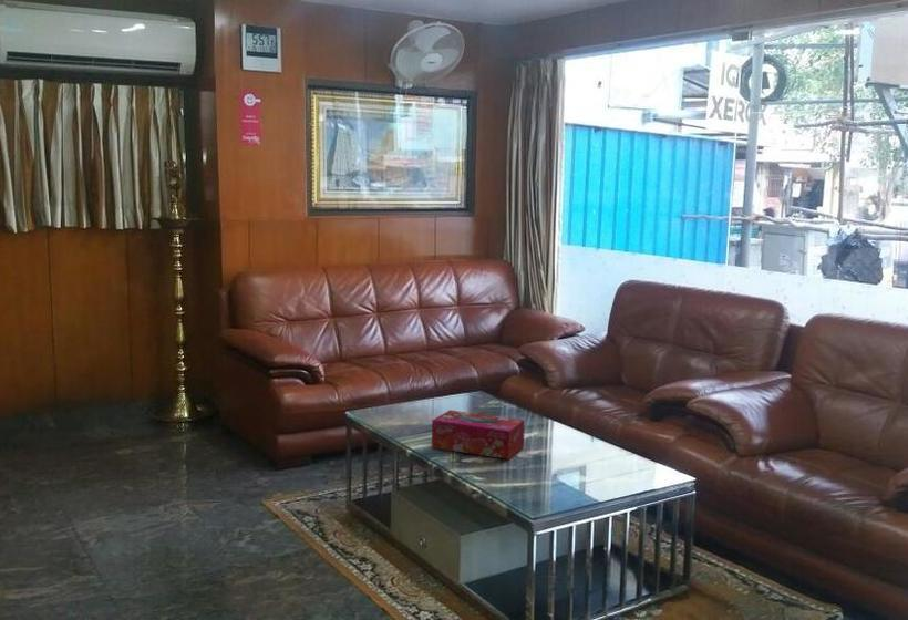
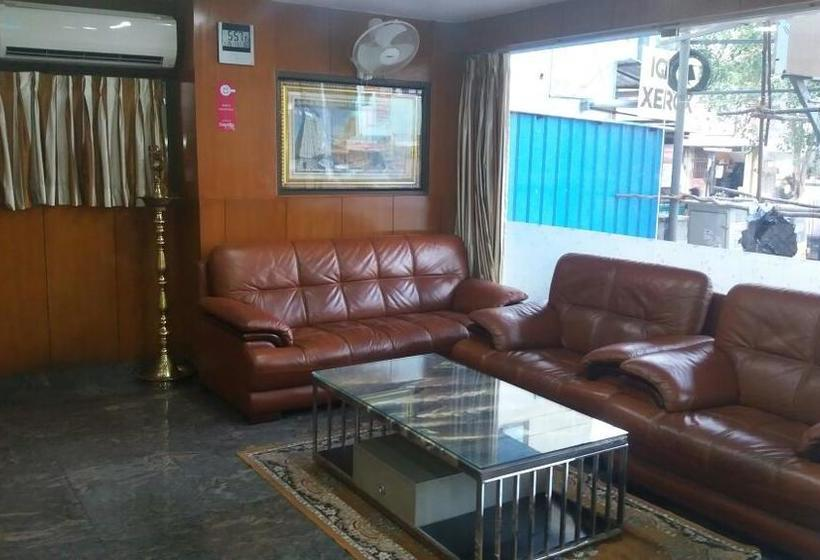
- tissue box (477, 433)
